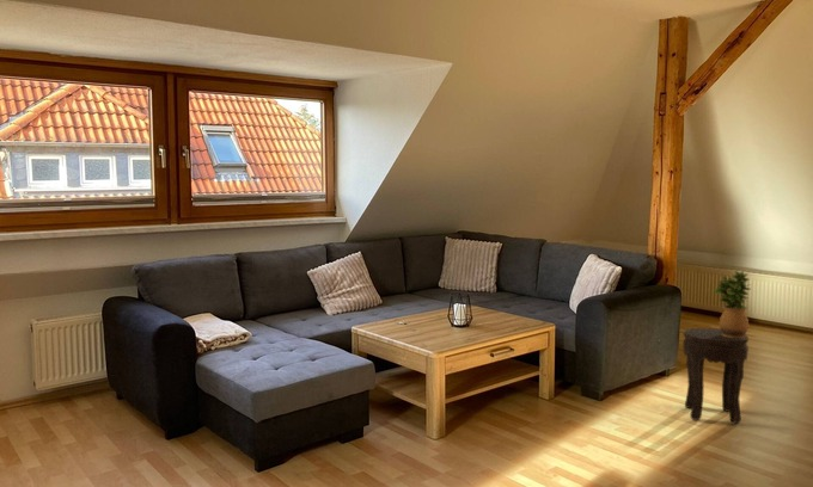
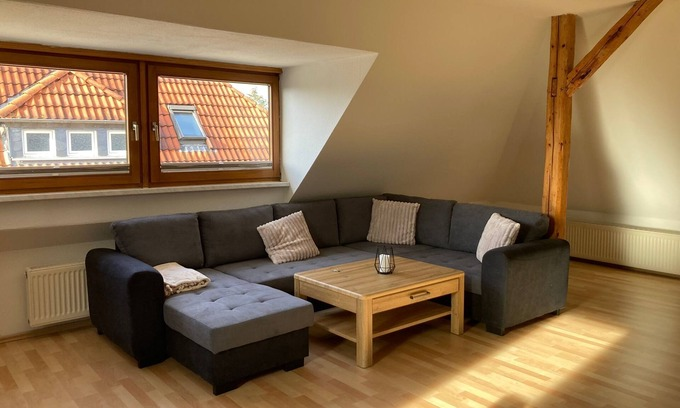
- potted plant (733, 302)
- side table (723, 375)
